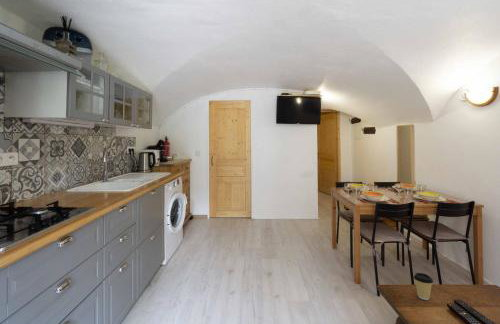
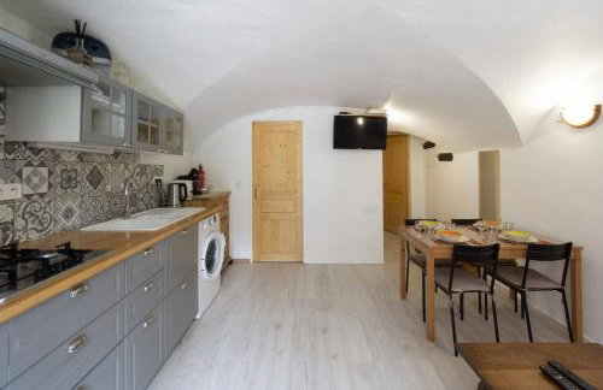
- coffee cup (423, 286)
